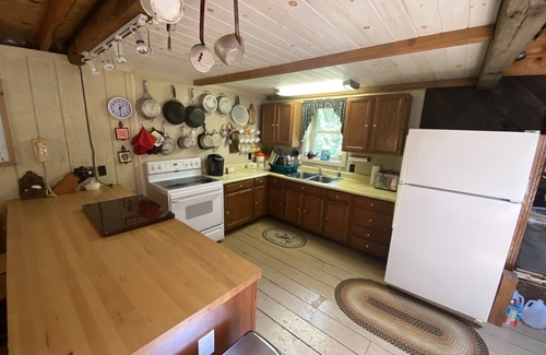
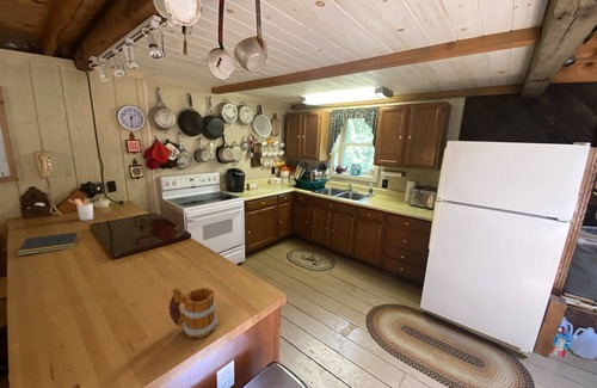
+ mug (192, 308)
+ notepad (49, 242)
+ utensil holder (81, 208)
